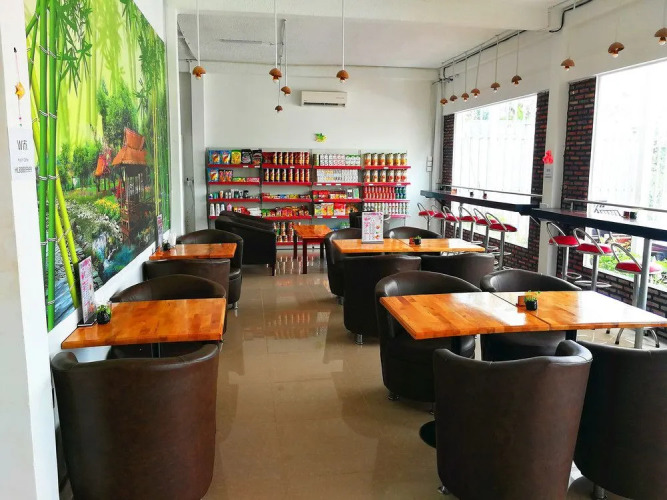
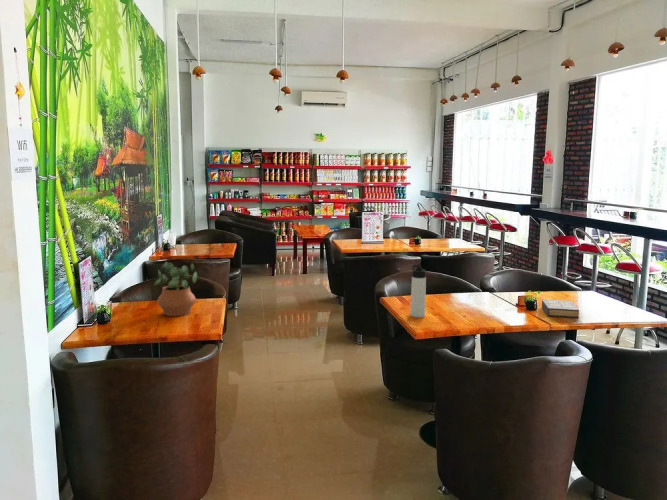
+ hardback book (559, 308)
+ potted plant (175, 288)
+ thermos bottle (417, 291)
